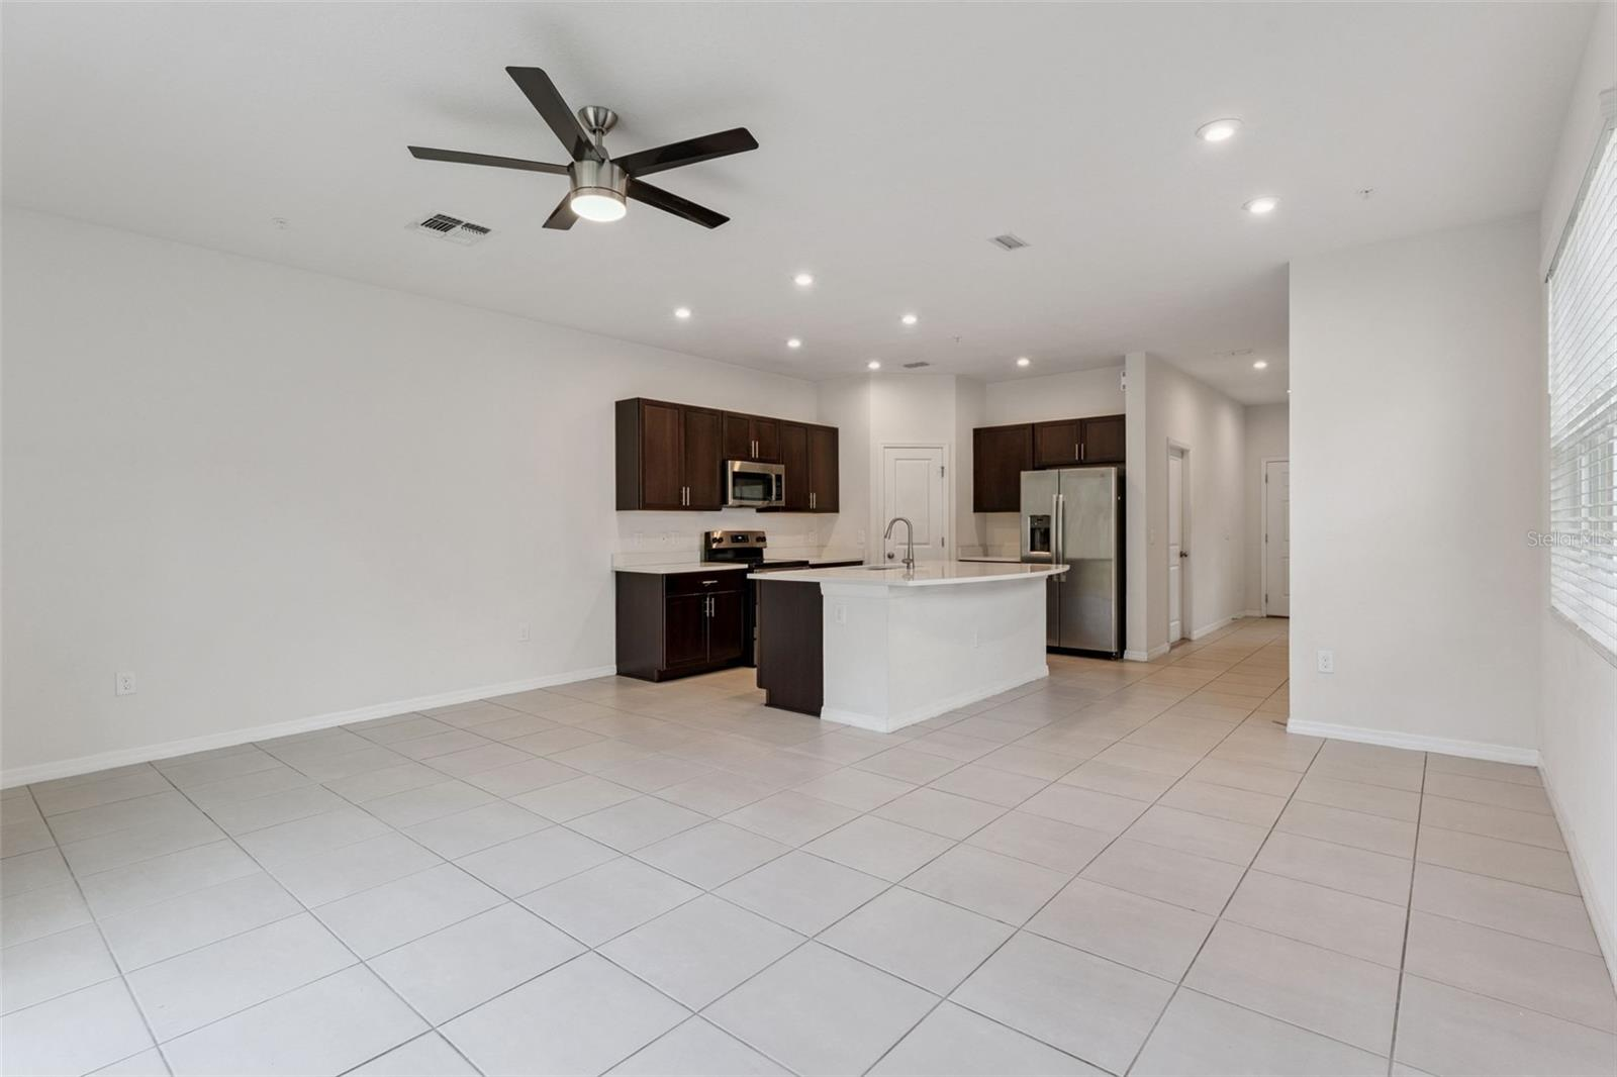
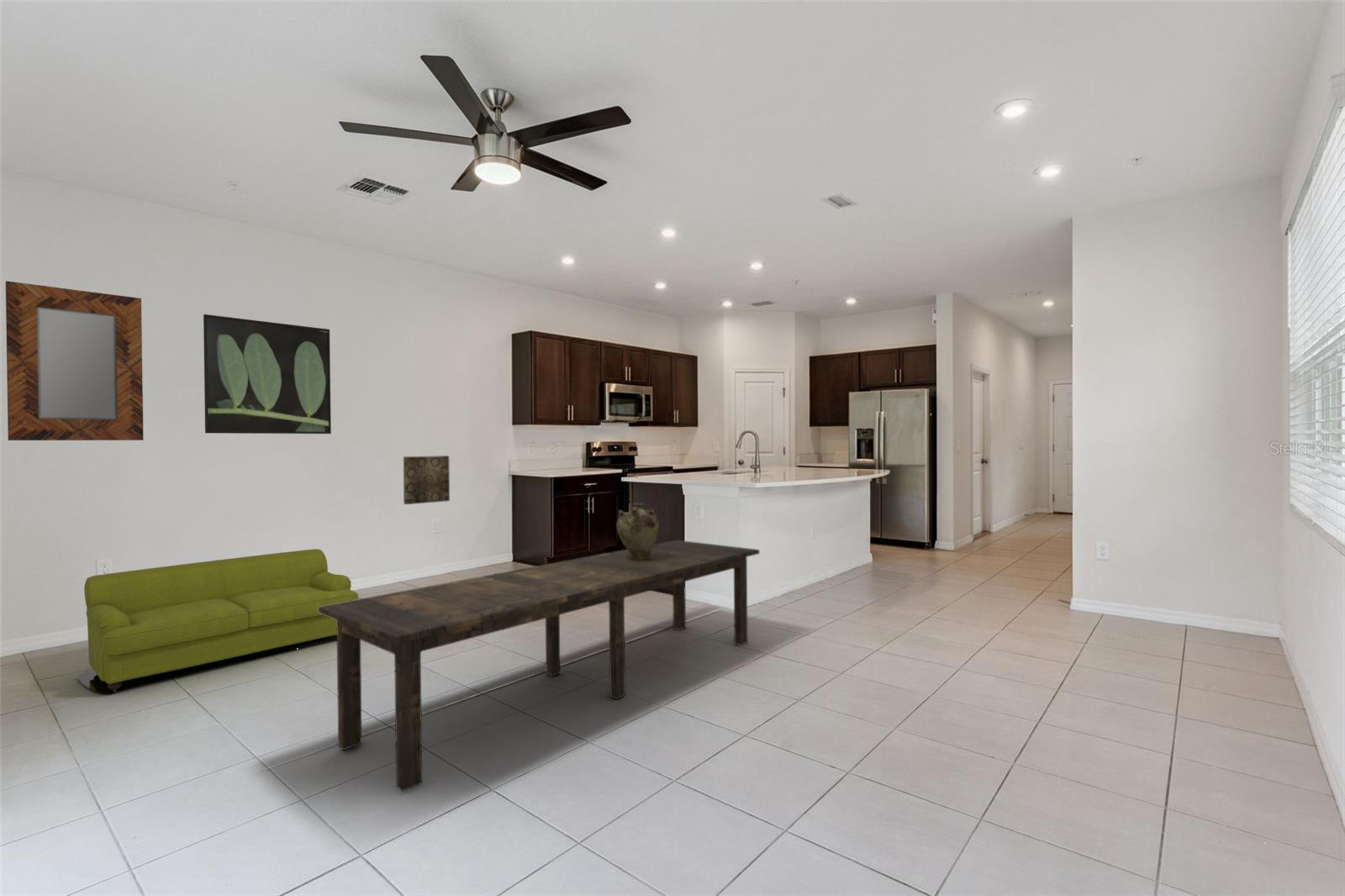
+ sofa (231, 609)
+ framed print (271, 377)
+ dining table (578, 609)
+ wall art (427, 479)
+ vase (637, 530)
+ home mirror (78, 365)
